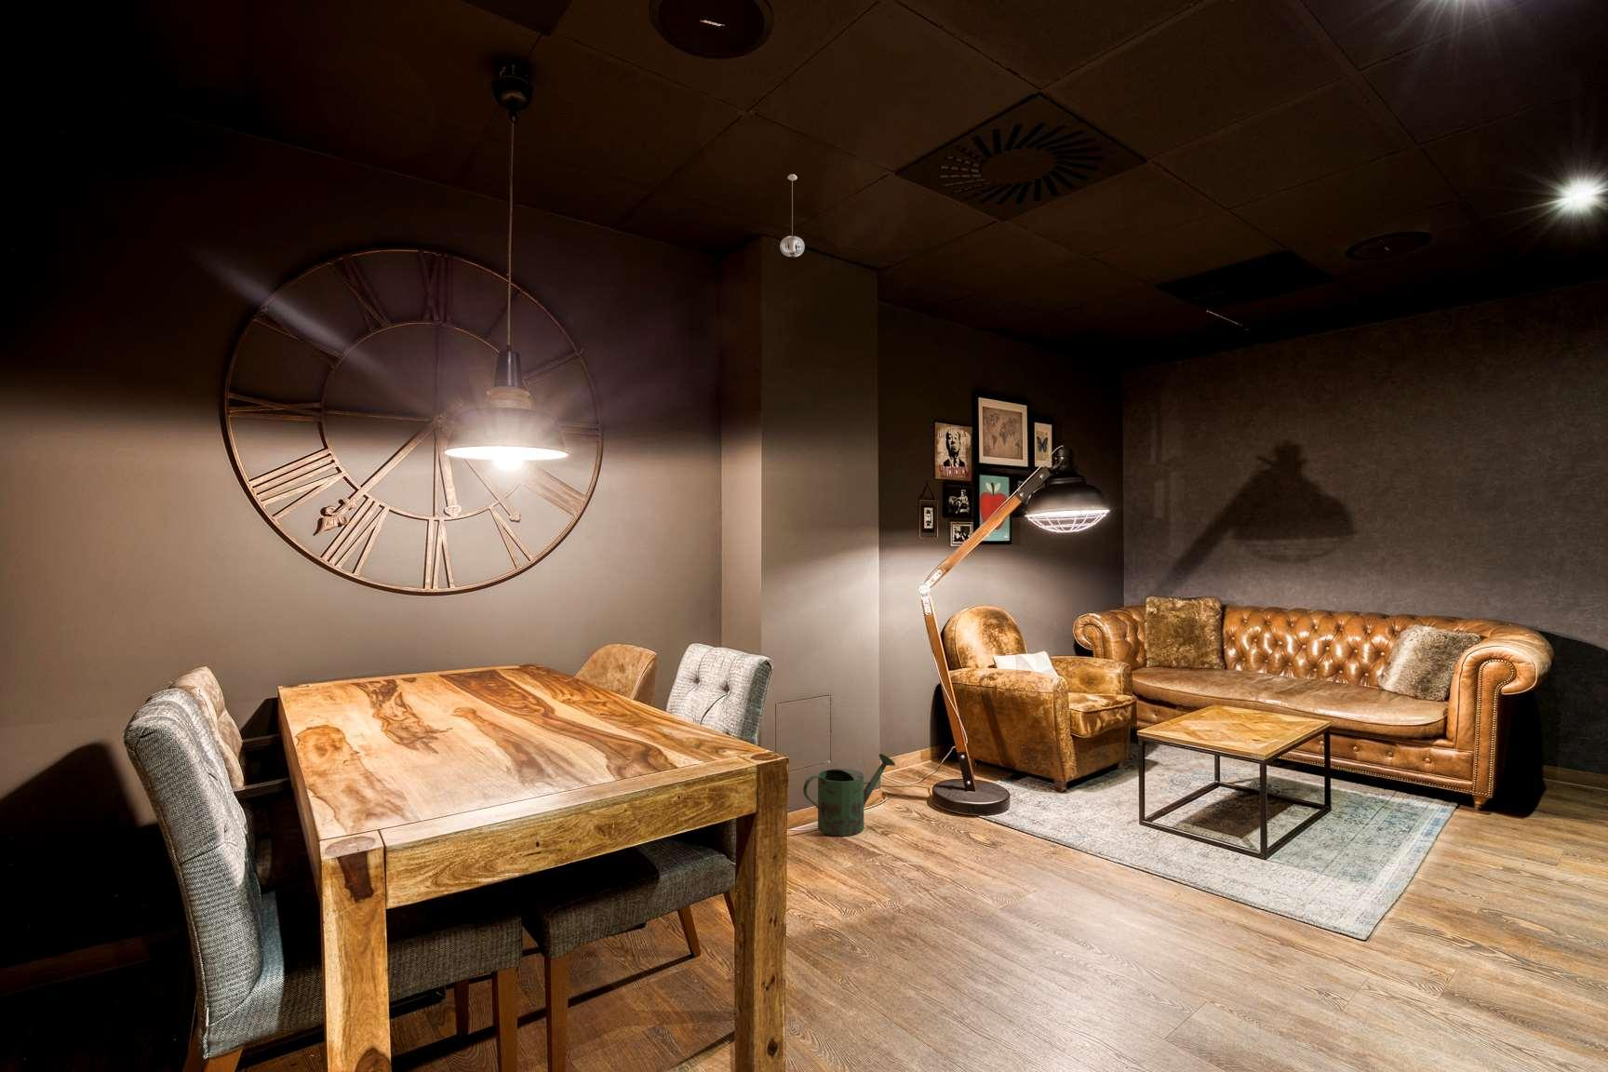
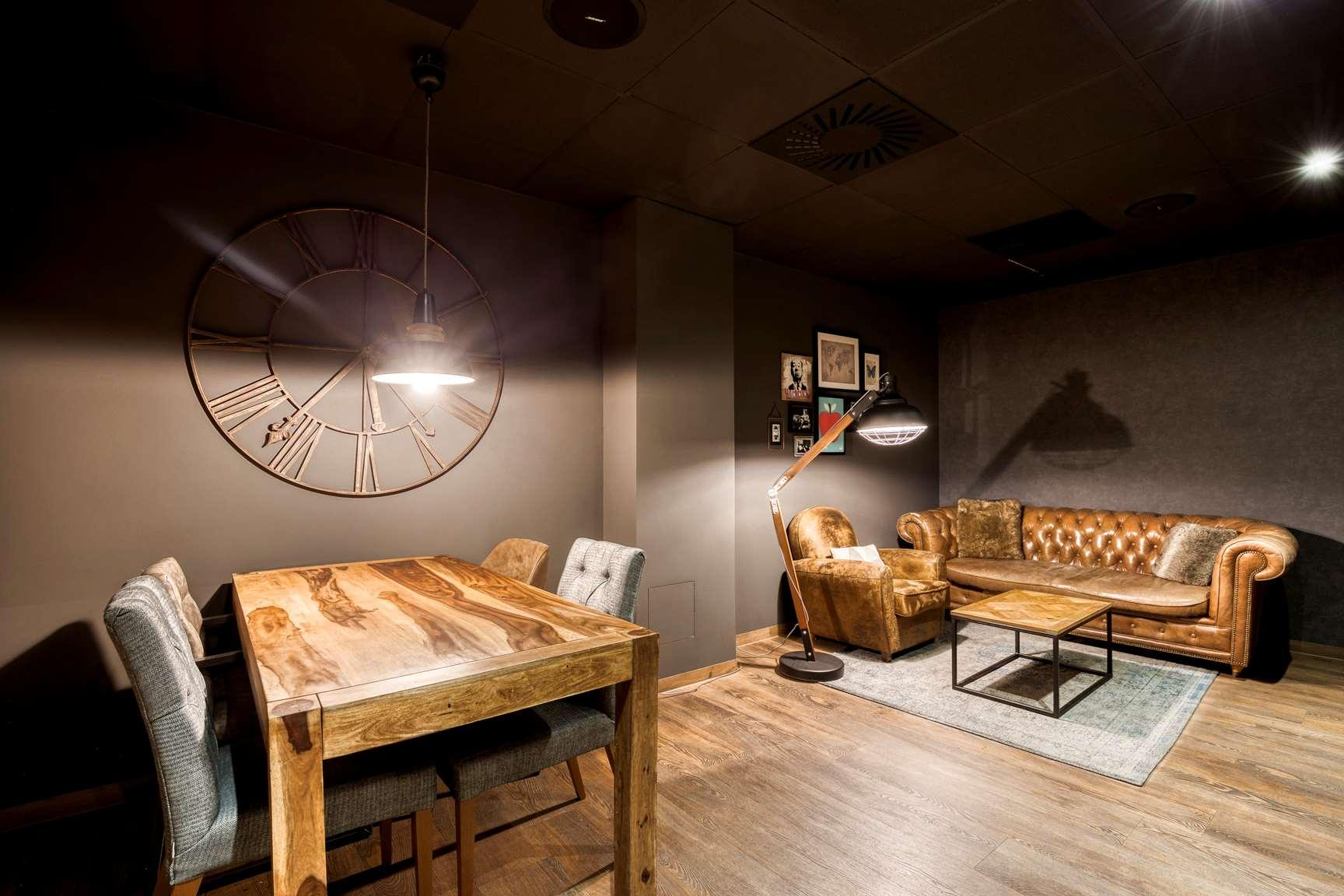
- watering can (851, 792)
- pendant light (792, 215)
